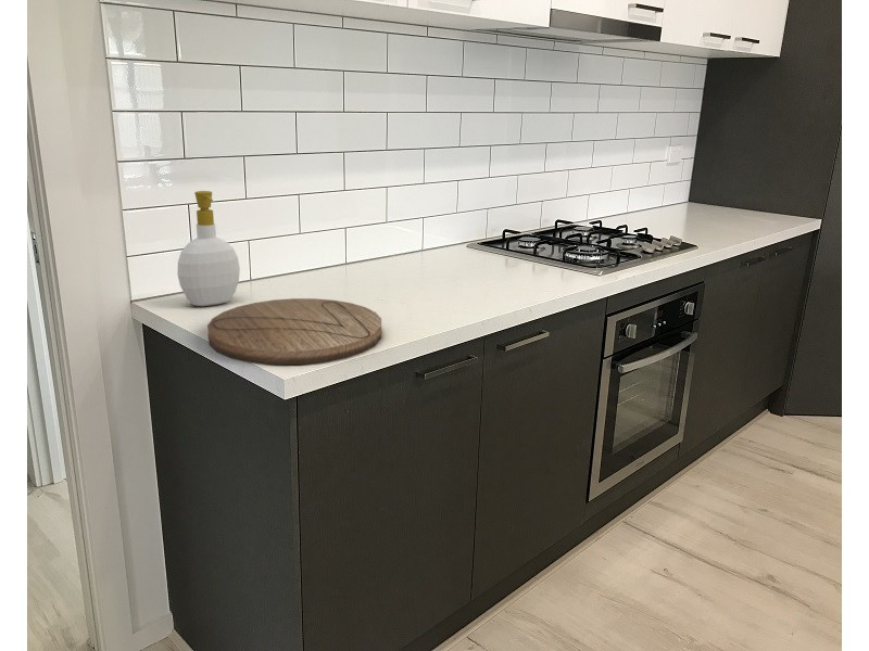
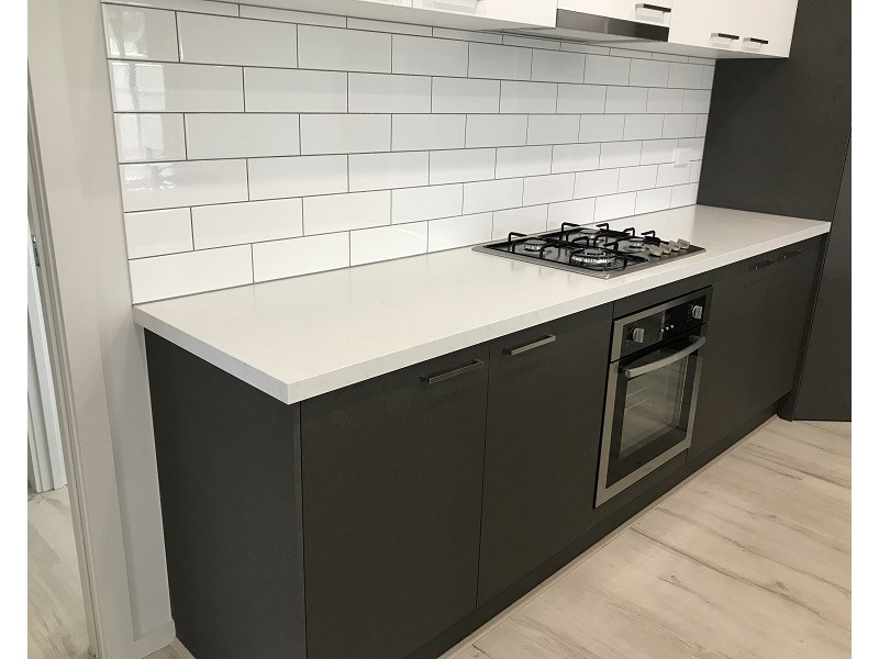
- cutting board (297, 328)
- soap bottle (207, 248)
